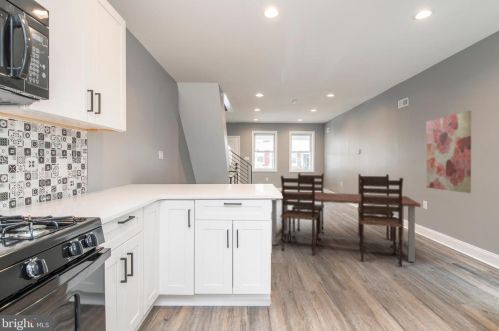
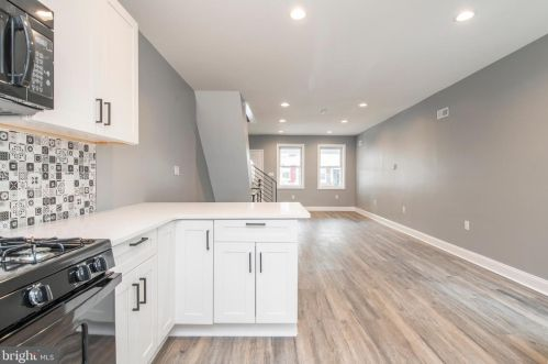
- dining table (337, 202)
- wall art (446, 153)
